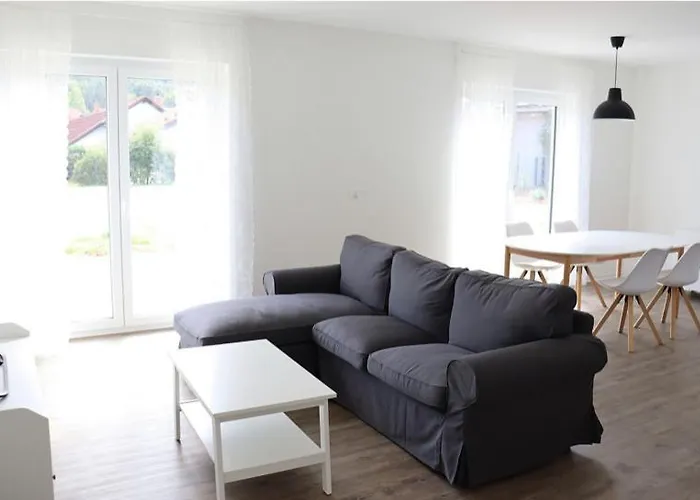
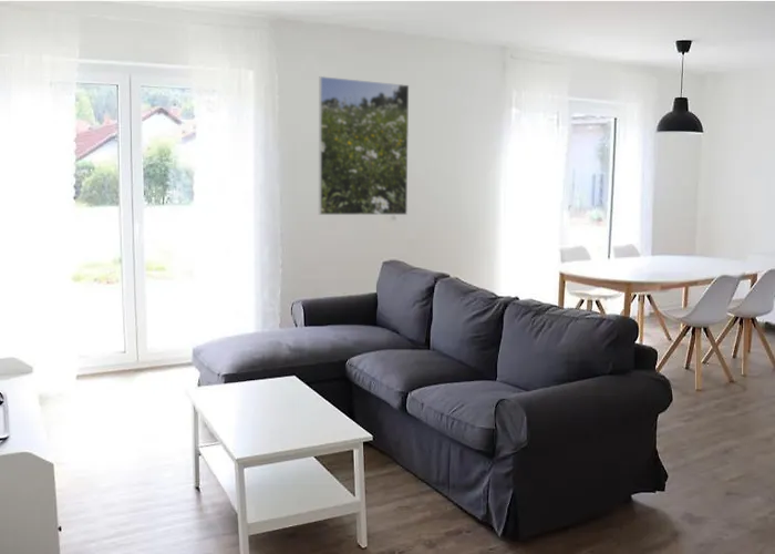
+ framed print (364, 148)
